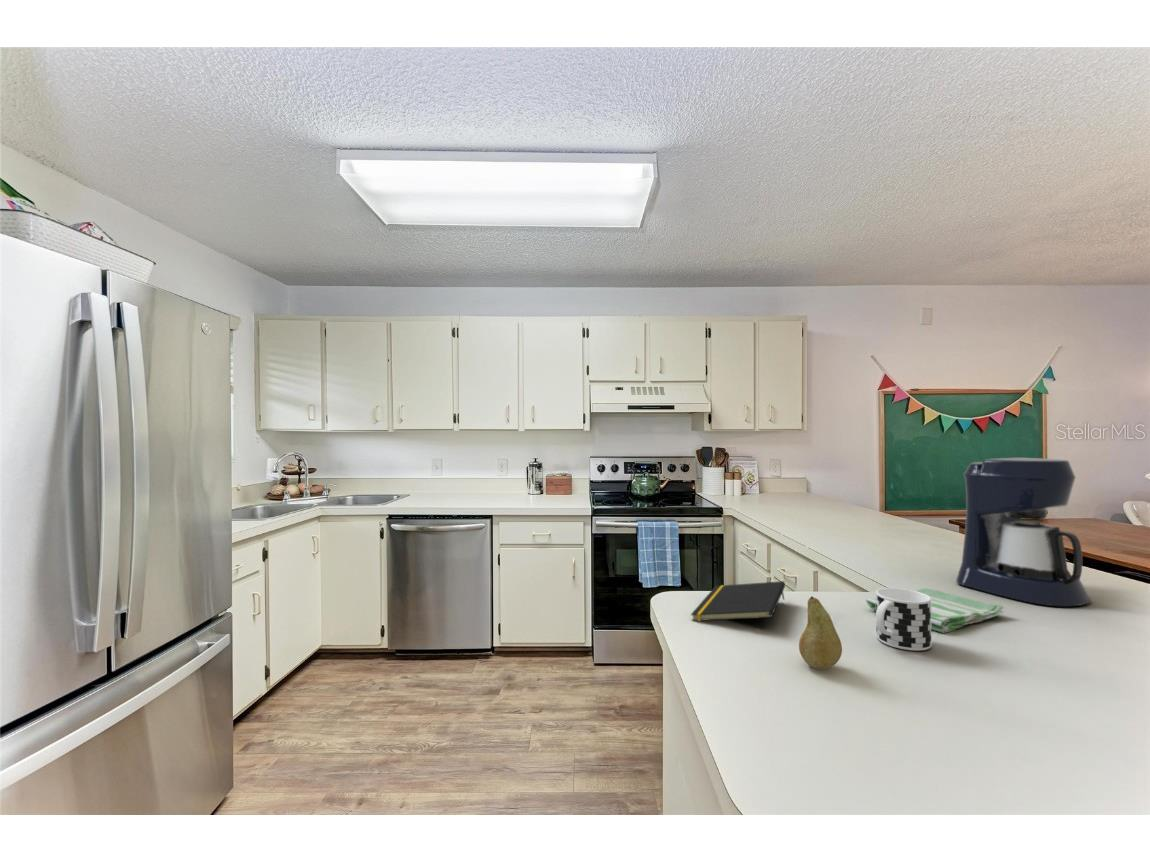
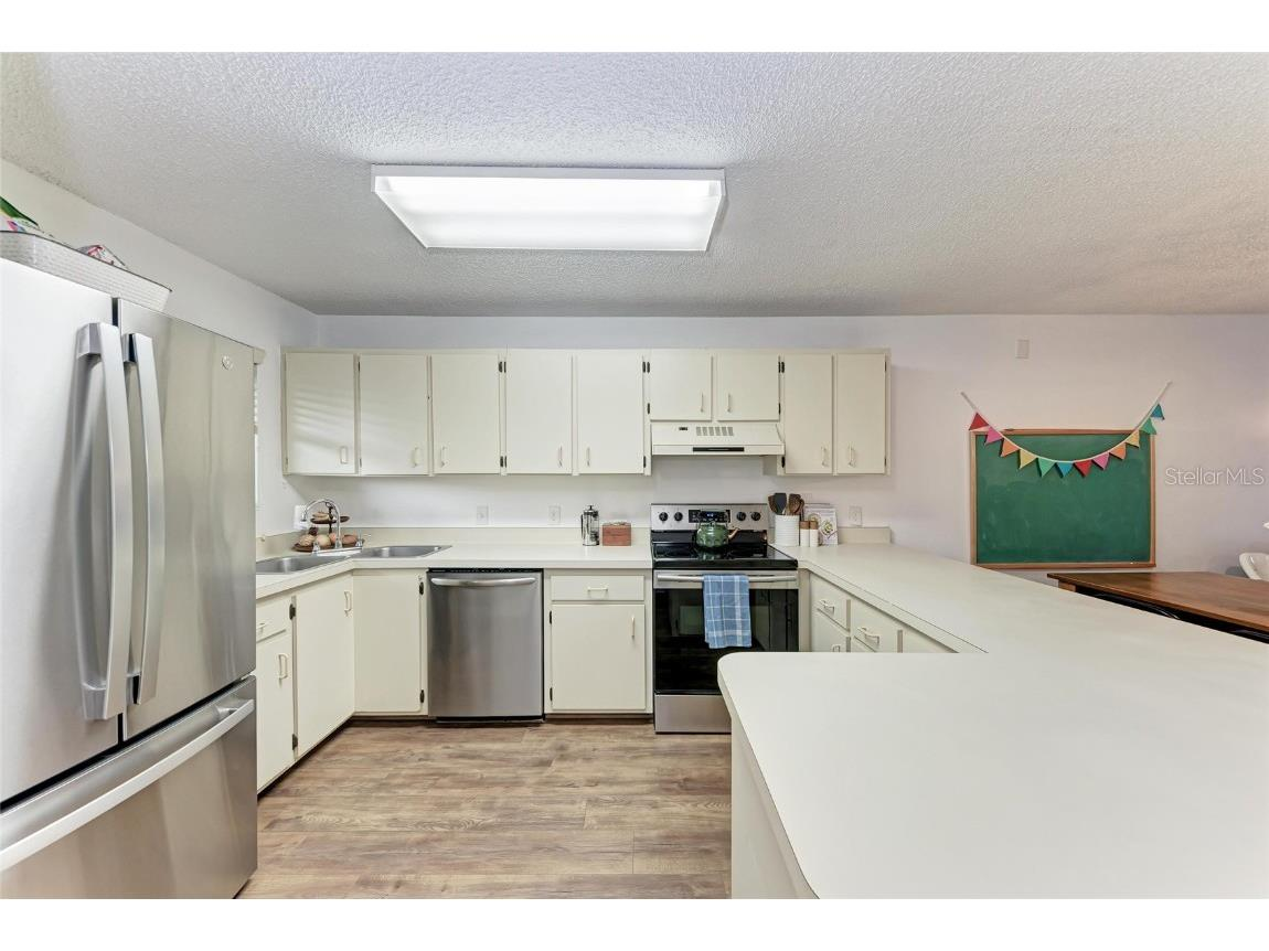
- dish towel (932, 606)
- cup (898, 619)
- notepad (740, 600)
- fruit (820, 630)
- coffee maker (1019, 524)
